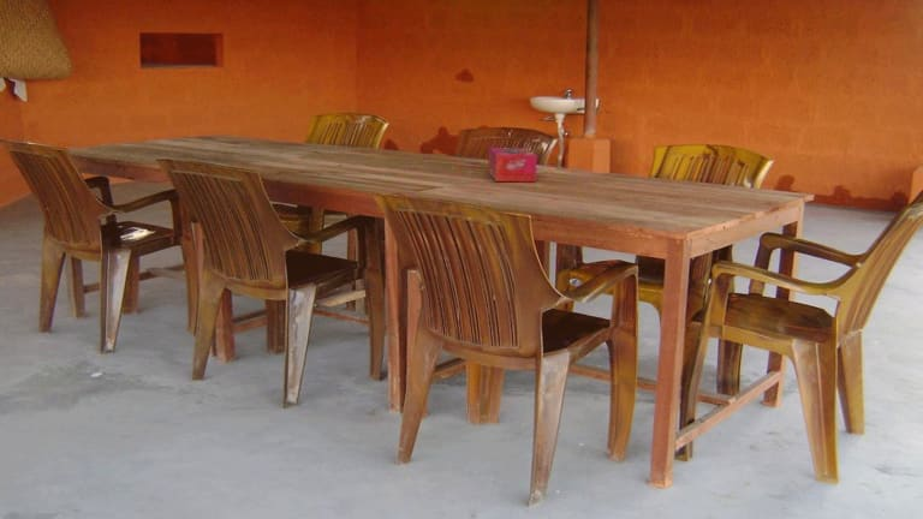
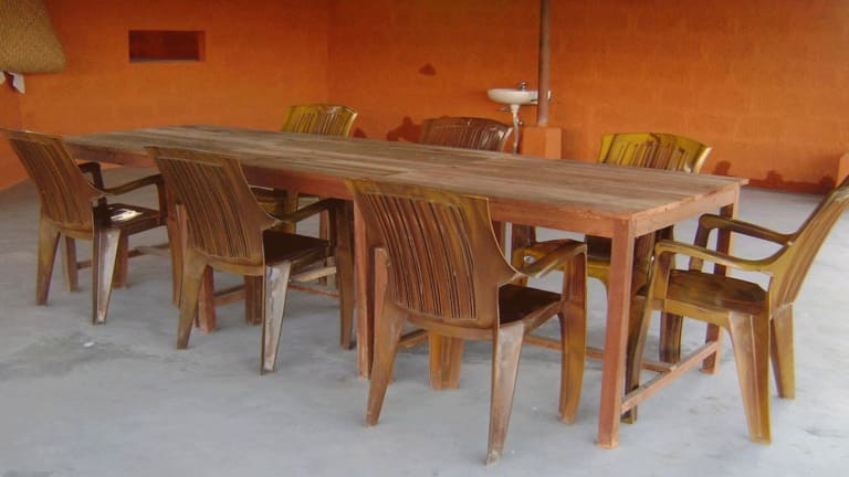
- tissue box (511, 163)
